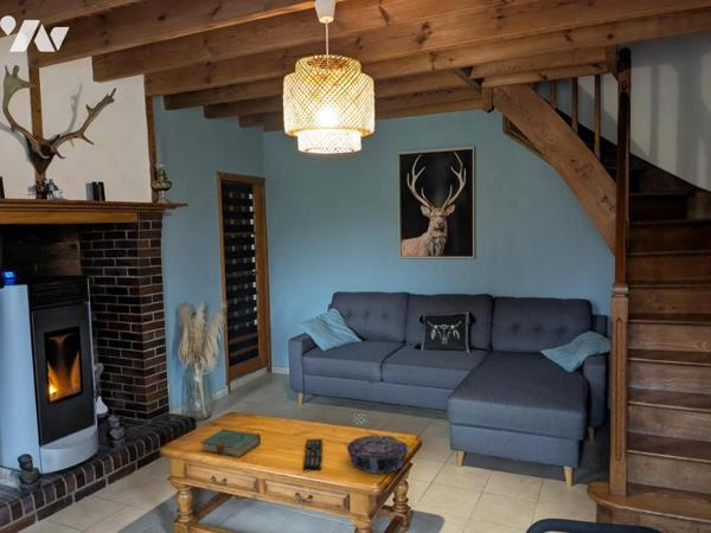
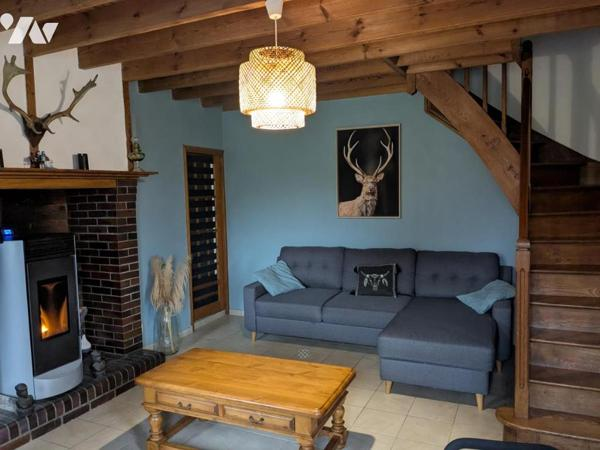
- decorative bowl (378, 455)
- remote control (313, 452)
- book (230, 442)
